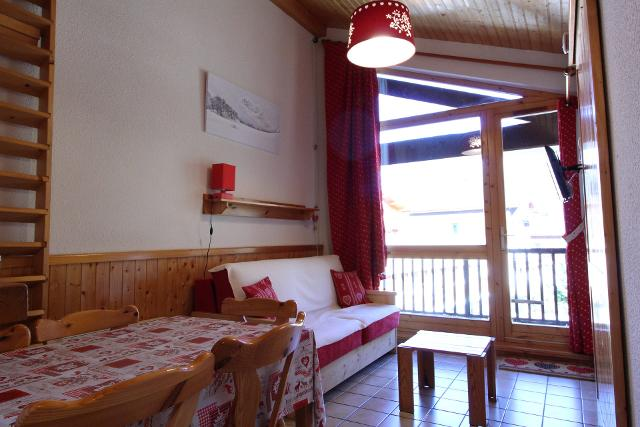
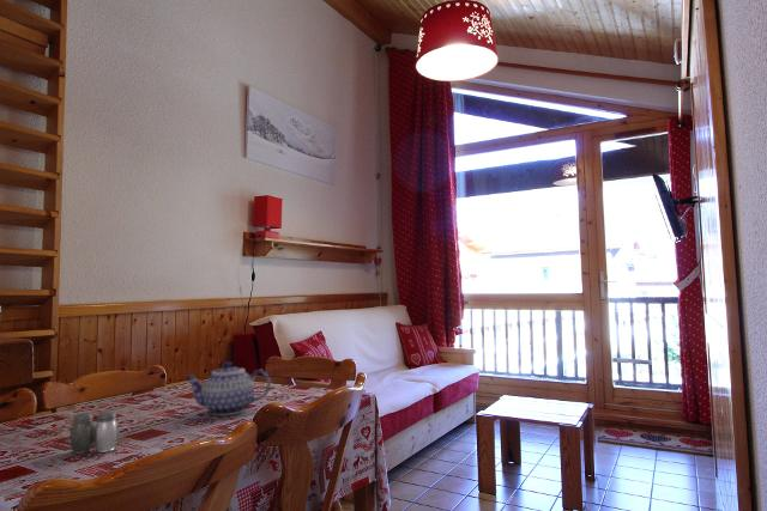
+ salt and pepper shaker (93, 431)
+ teapot (228, 385)
